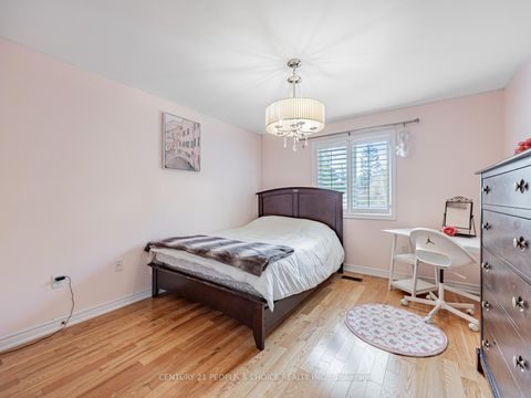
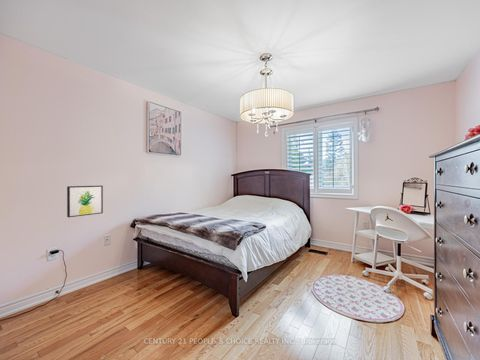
+ wall art (85, 200)
